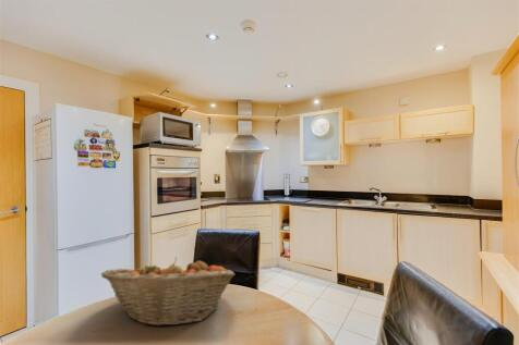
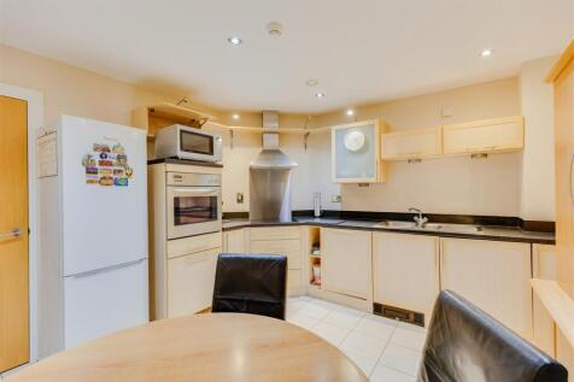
- fruit basket (171, 282)
